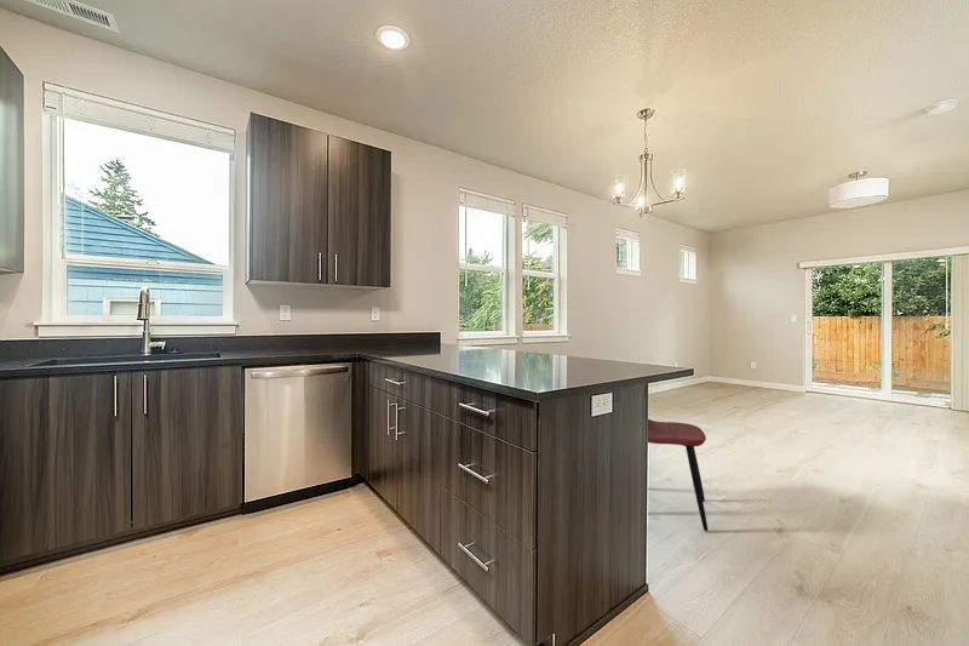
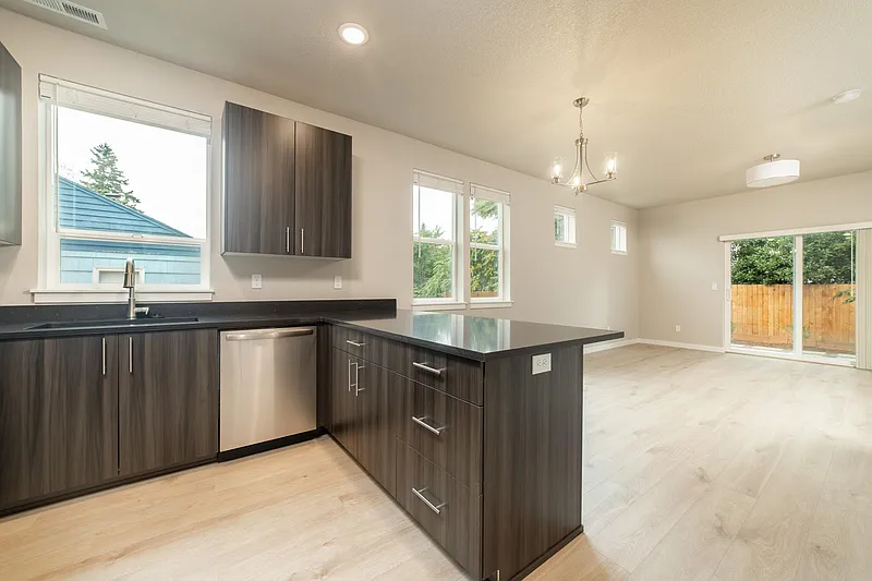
- dining chair (664, 438)
